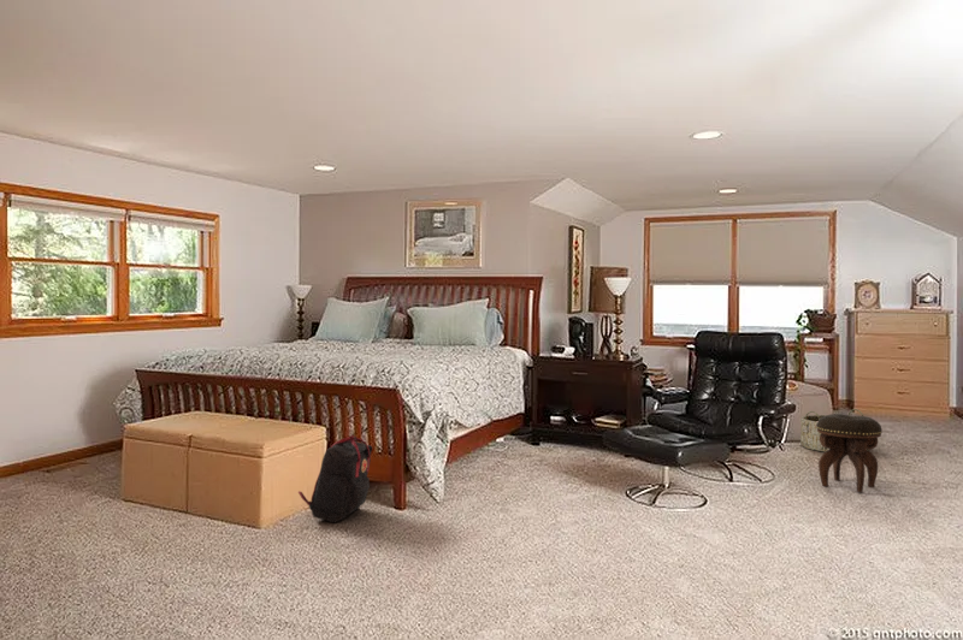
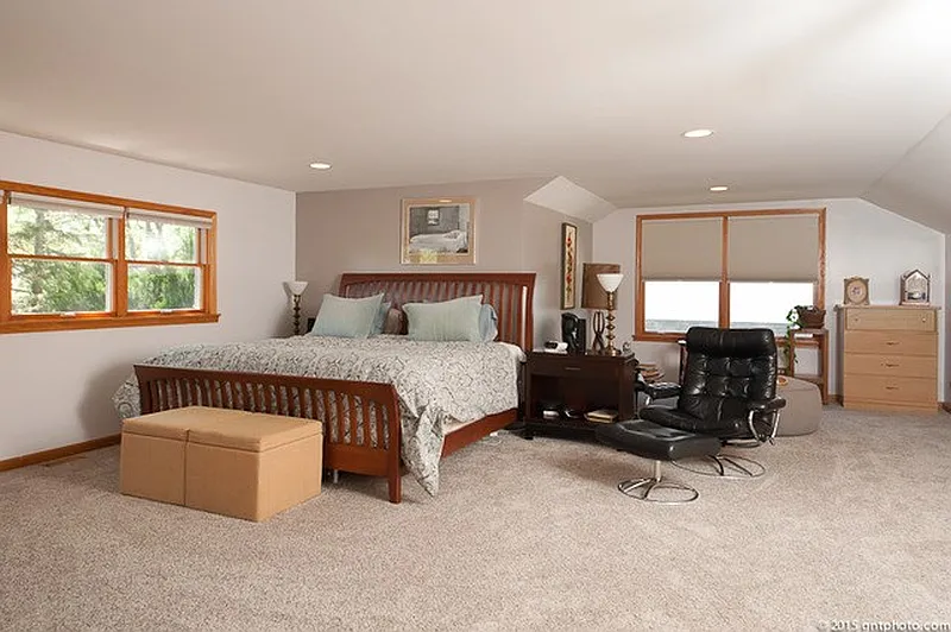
- footstool (847, 451)
- basket (820, 433)
- backpack (339, 474)
